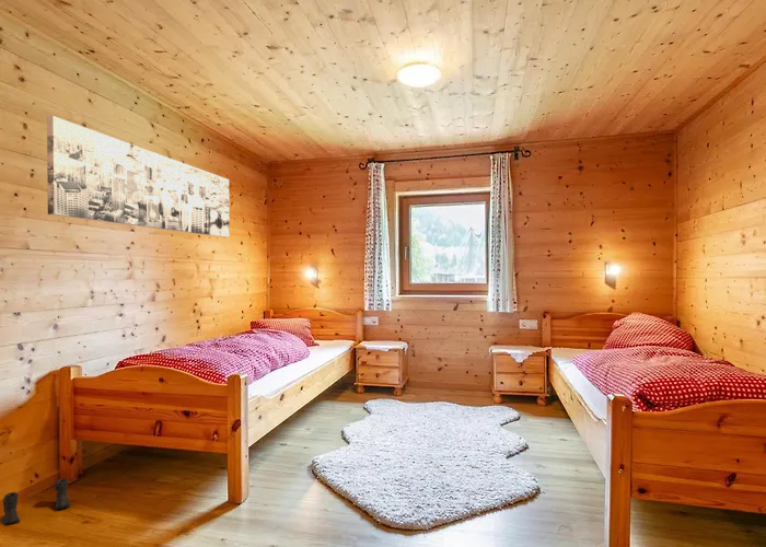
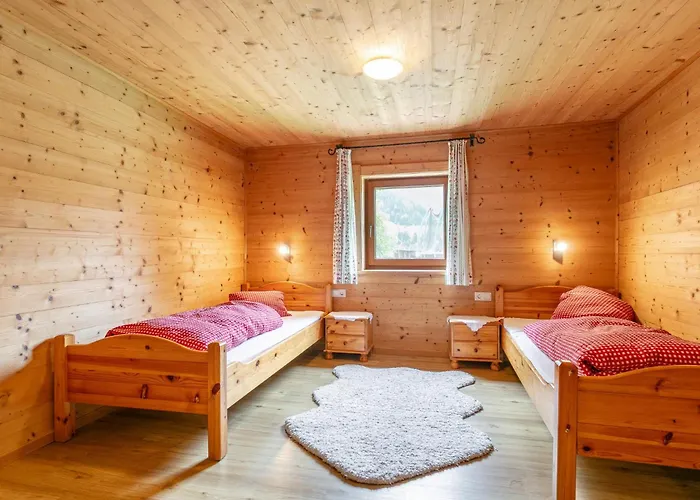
- wall art (161, 191)
- boots (55, 501)
